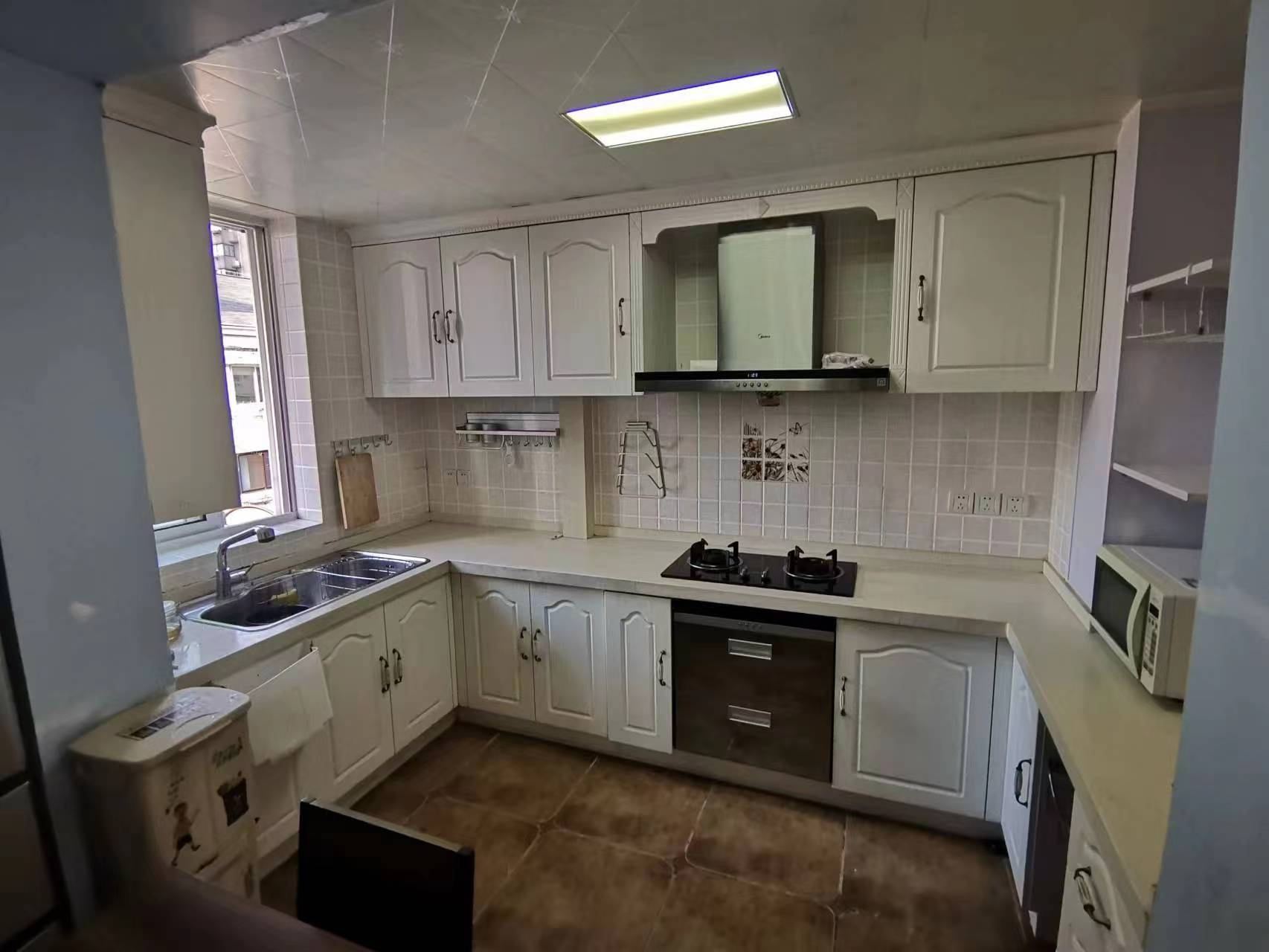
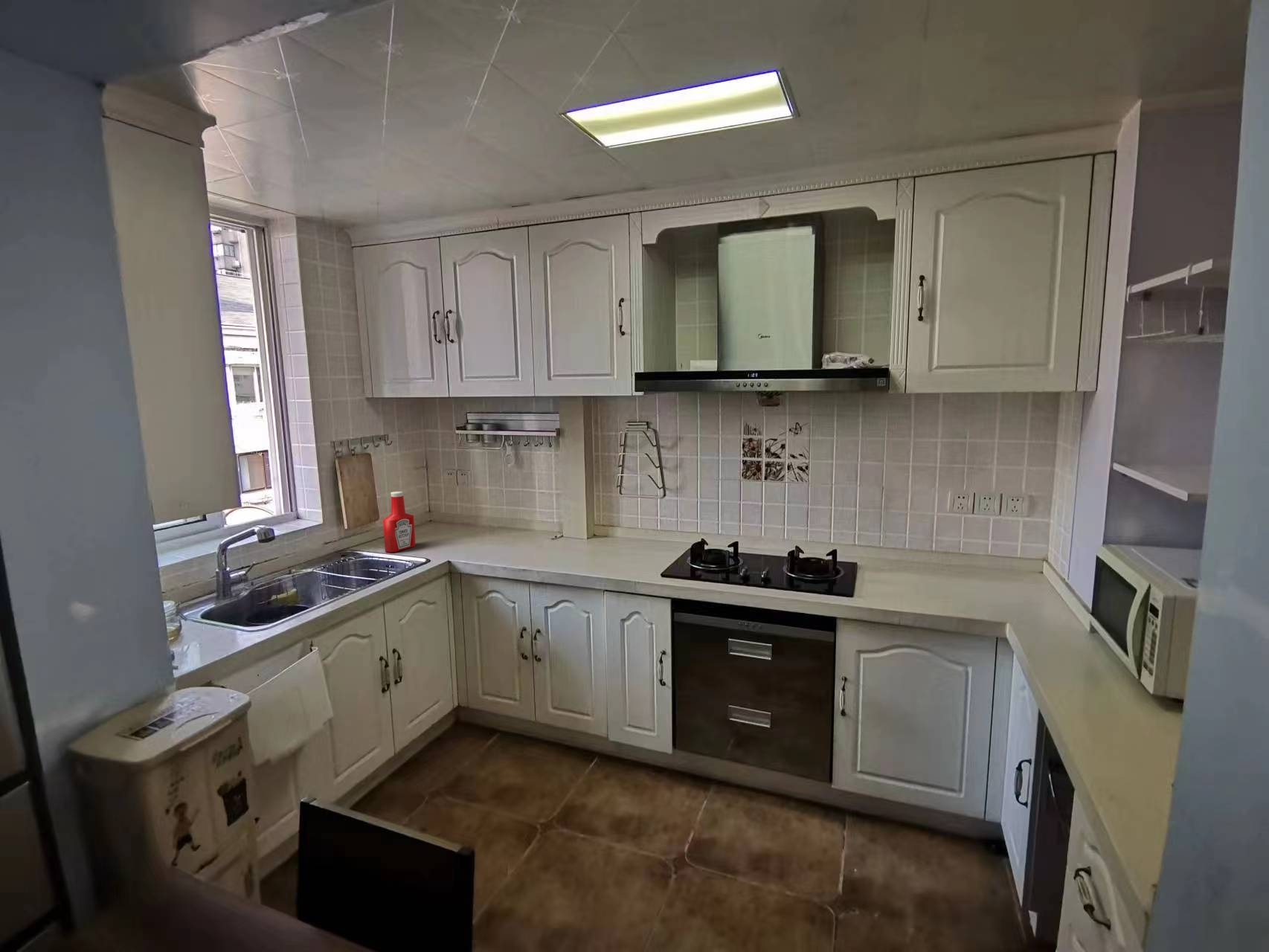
+ soap bottle (399, 520)
